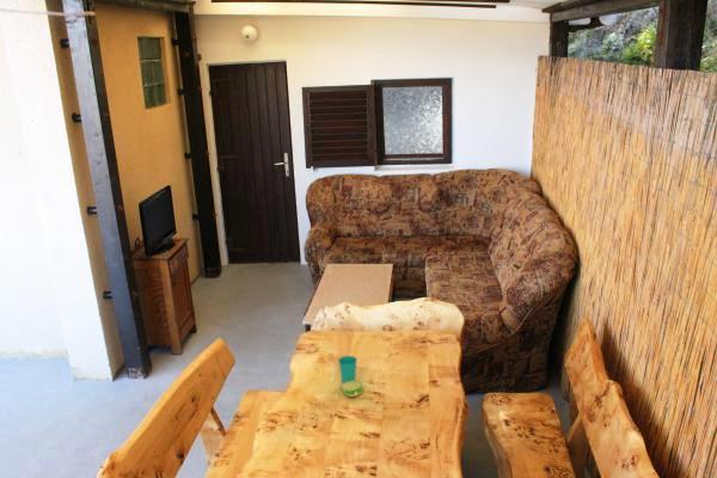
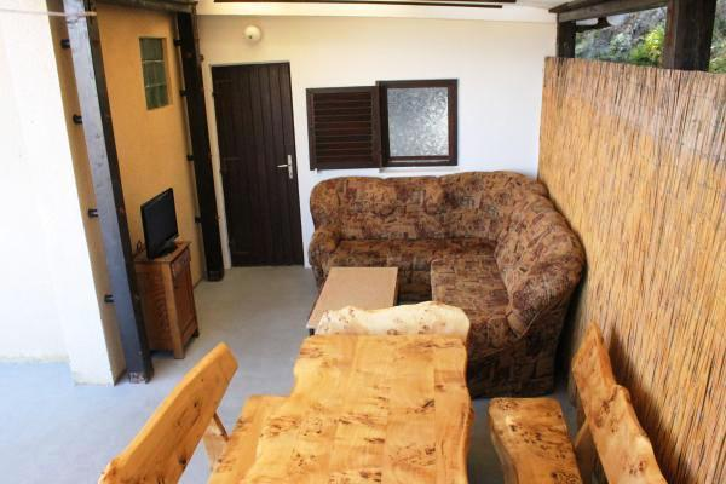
- cup (350, 376)
